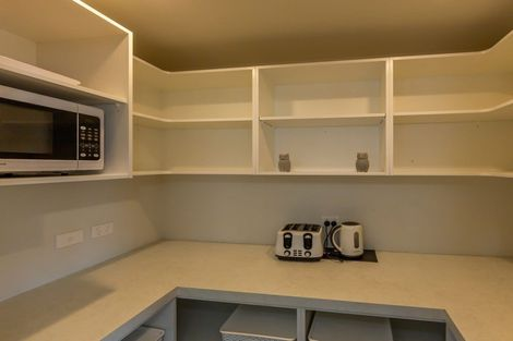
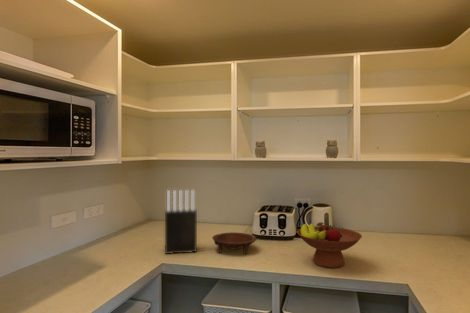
+ bowl (234, 243)
+ knife block (180, 219)
+ fruit bowl (328, 242)
